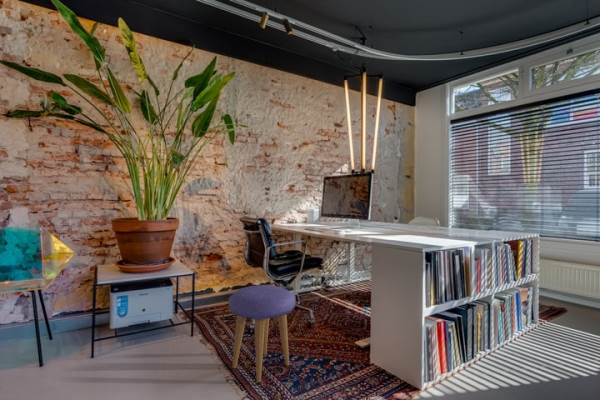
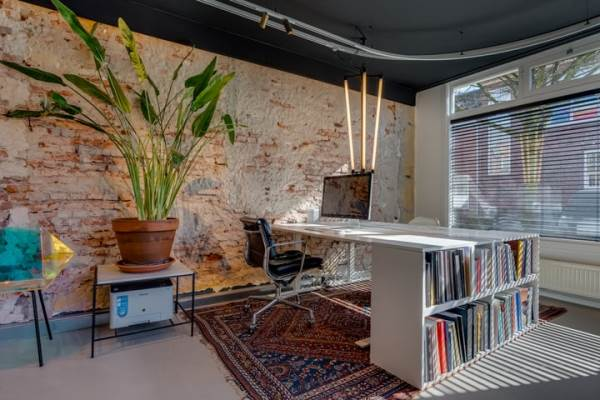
- stool (262, 329)
